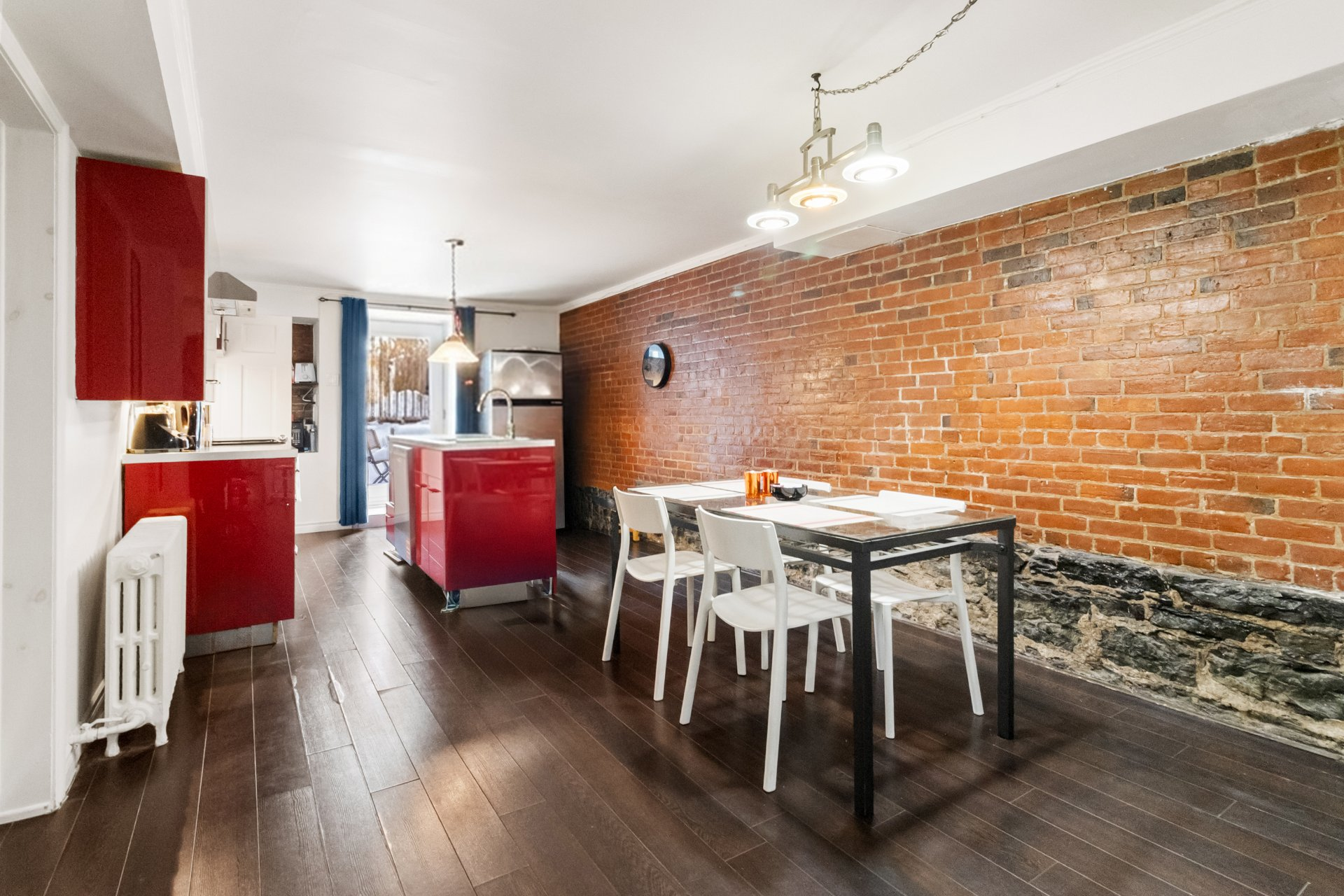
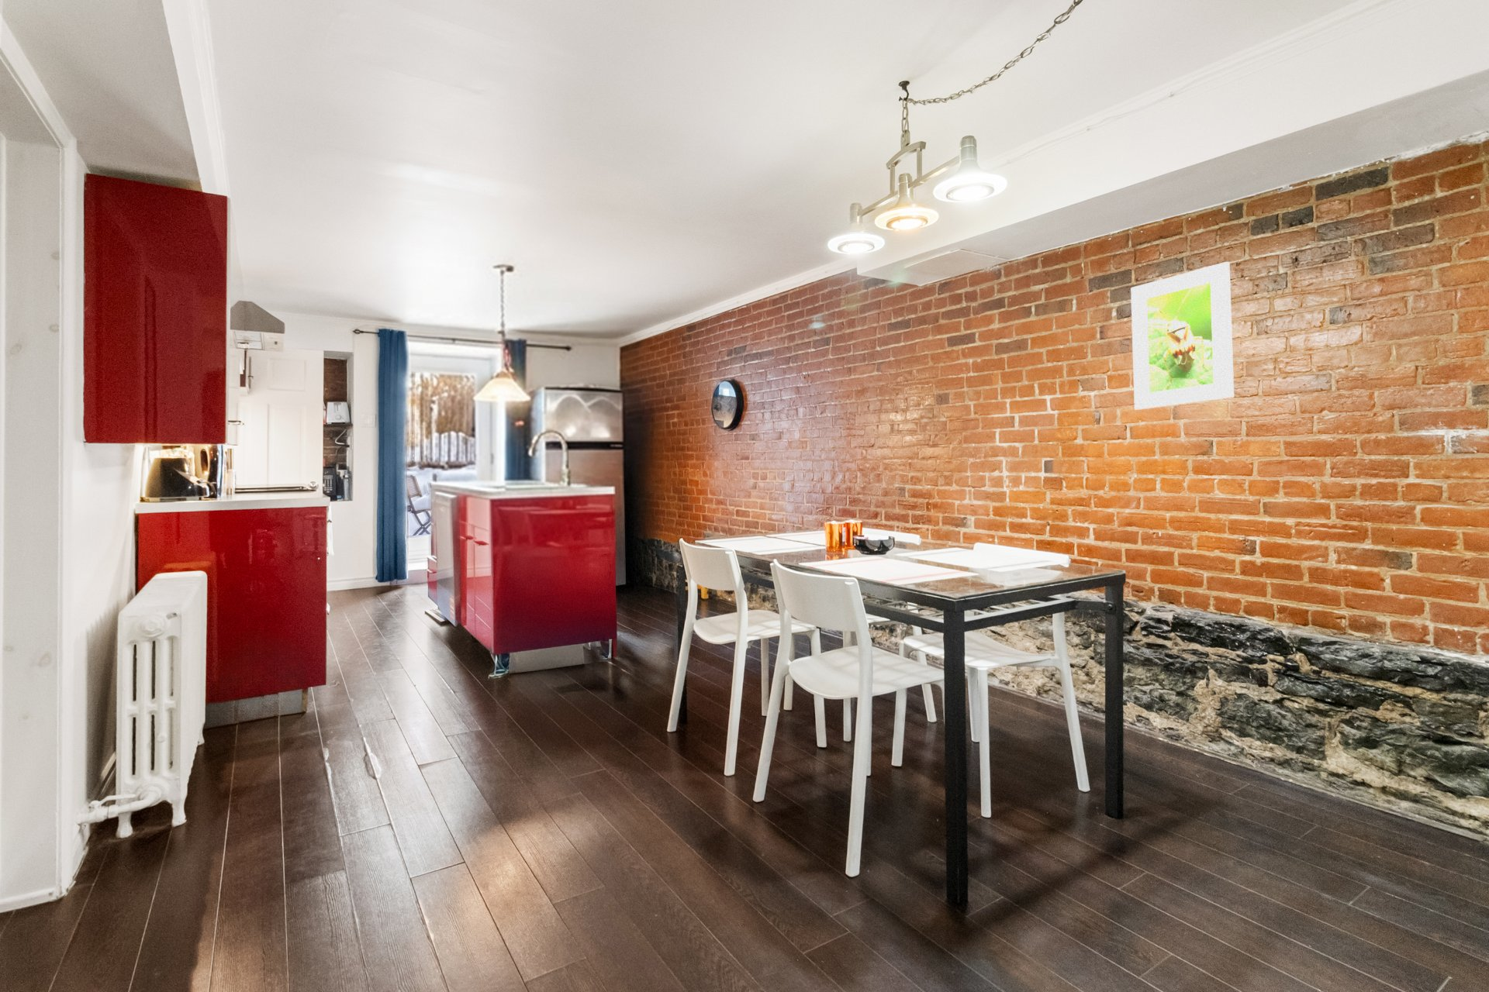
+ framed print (1180, 340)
